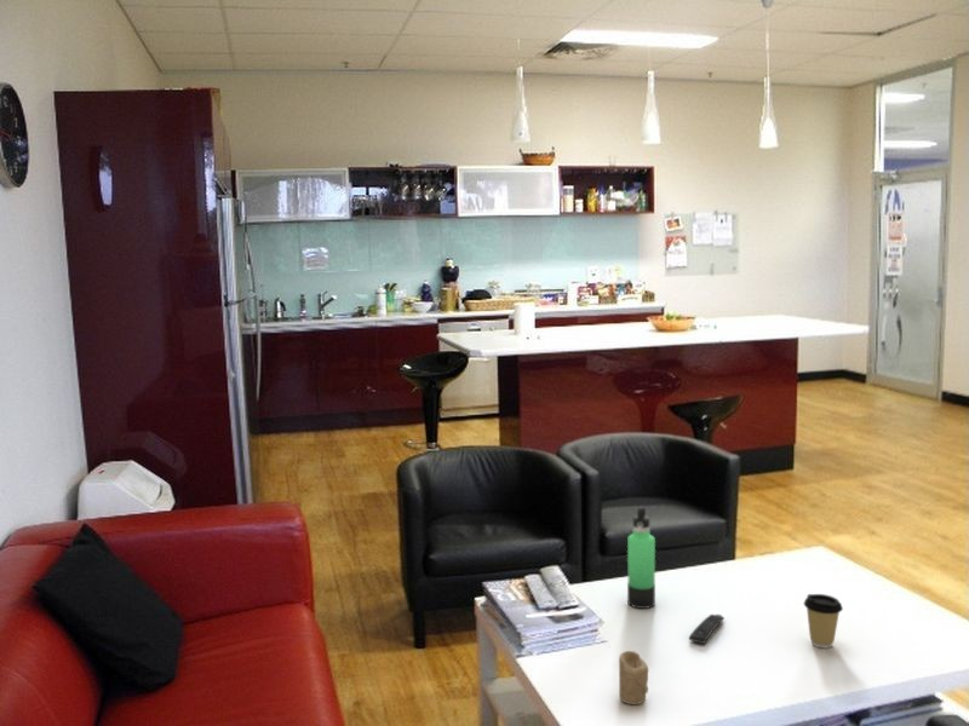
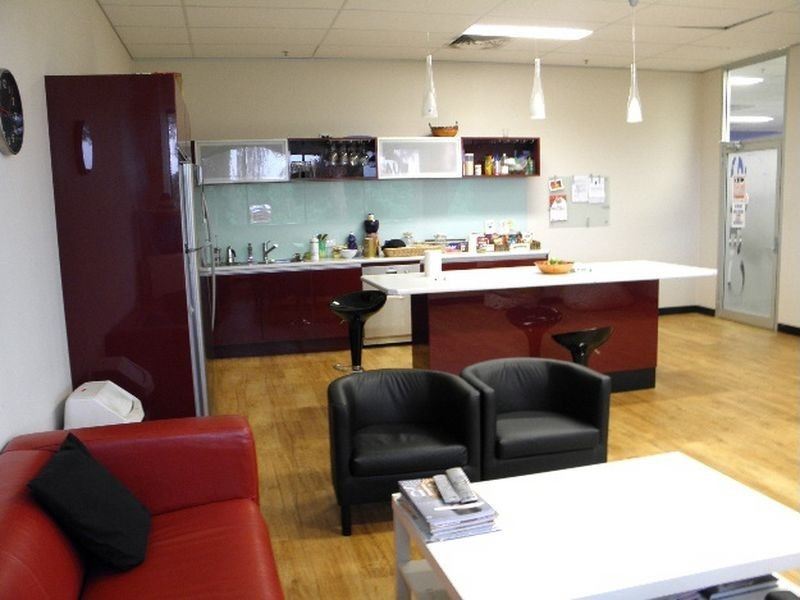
- thermos bottle (641, 554)
- candle (633, 678)
- coffee cup (822, 621)
- remote control (707, 626)
